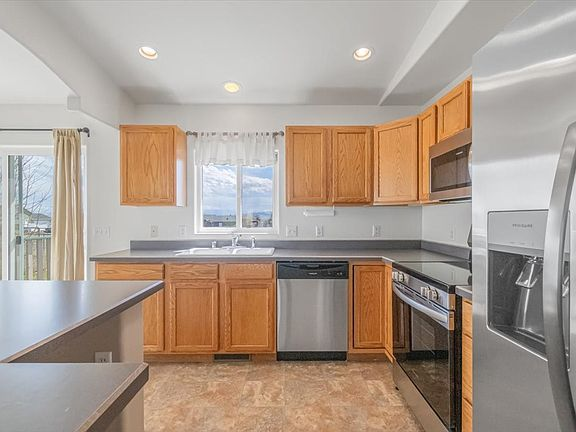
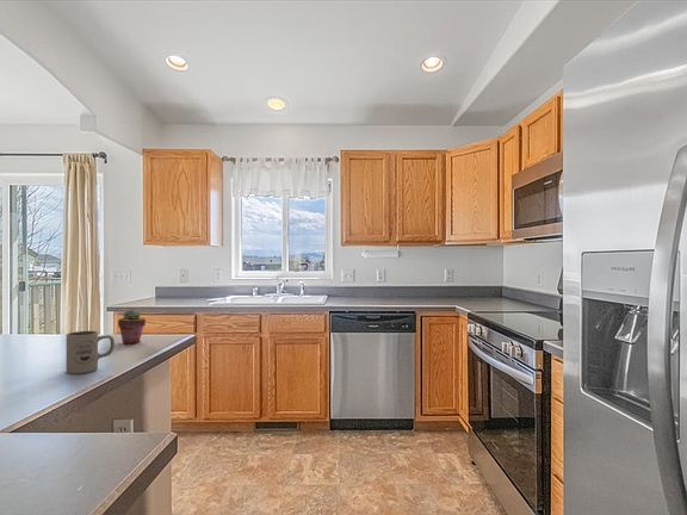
+ potted succulent (131, 325)
+ mug (91, 350)
